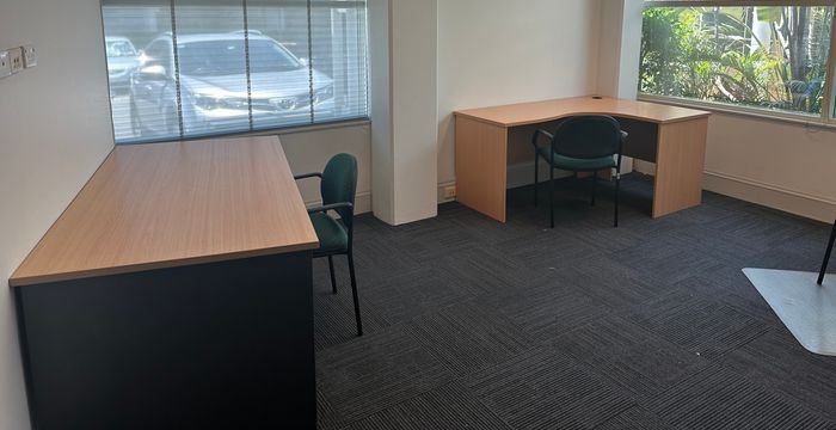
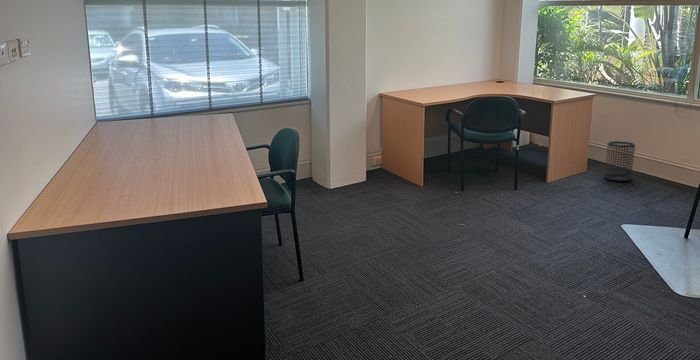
+ wastebasket (618, 160)
